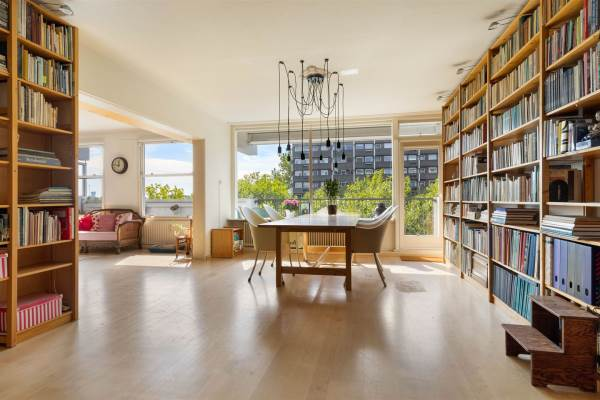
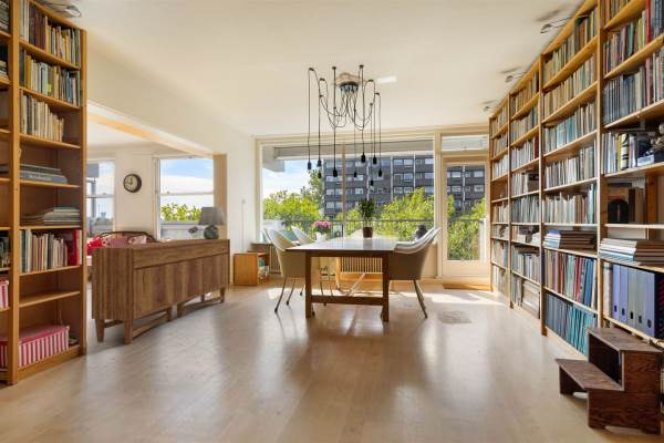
+ sideboard (175, 279)
+ table lamp (211, 223)
